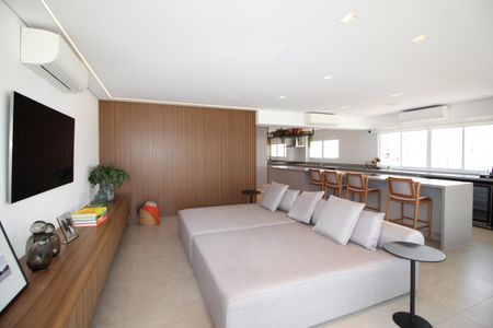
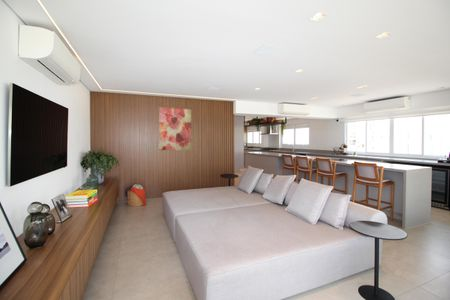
+ wall art (175, 129)
